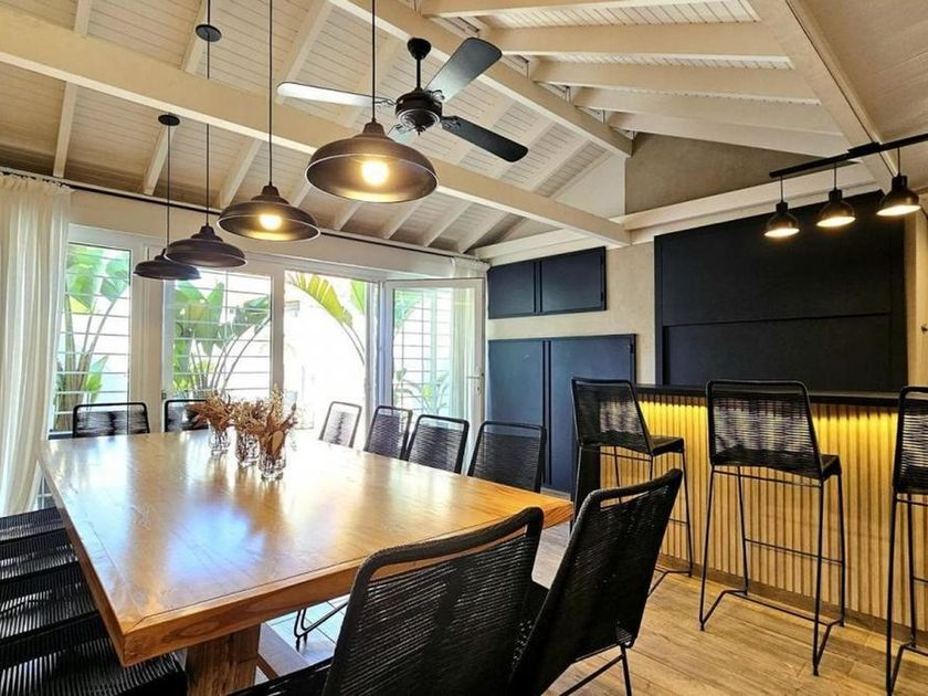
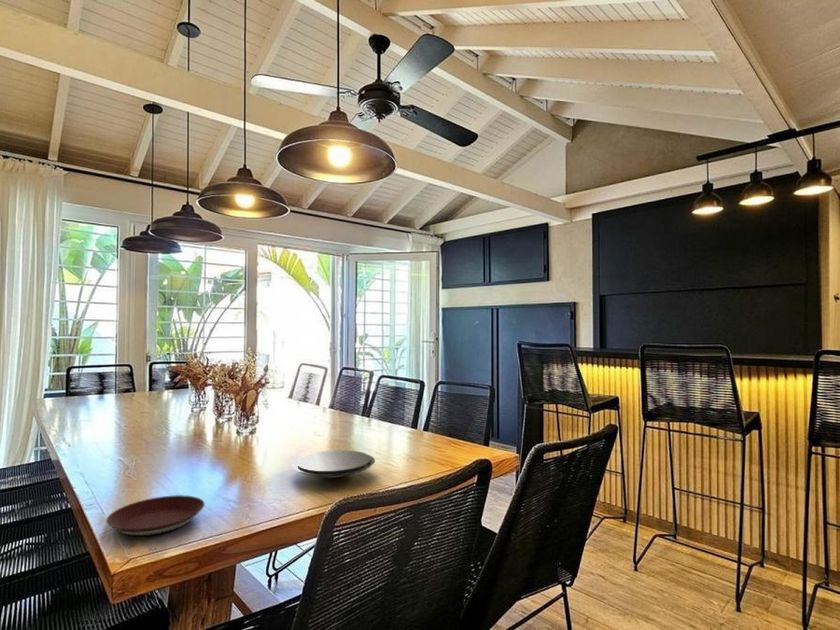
+ plate (157, 516)
+ plate (334, 467)
